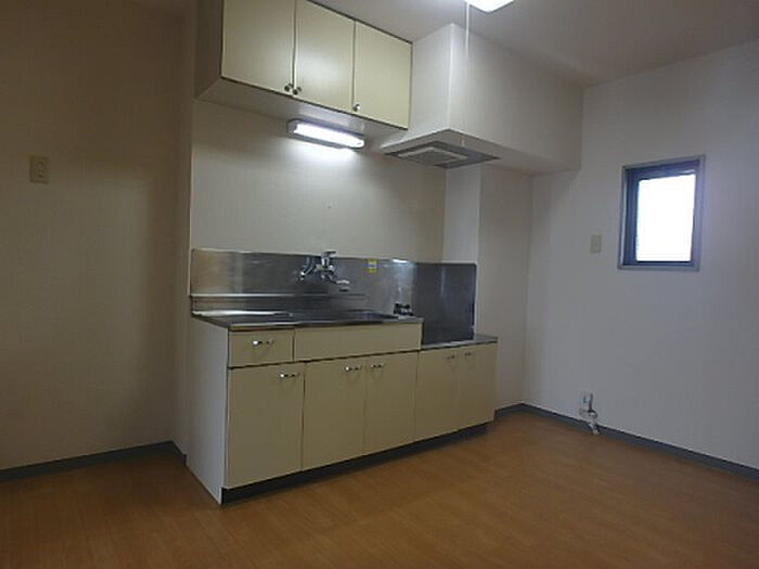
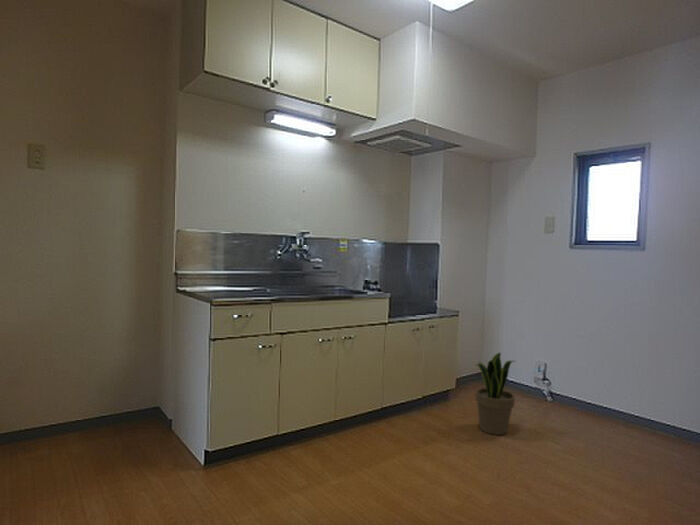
+ potted plant (493, 391)
